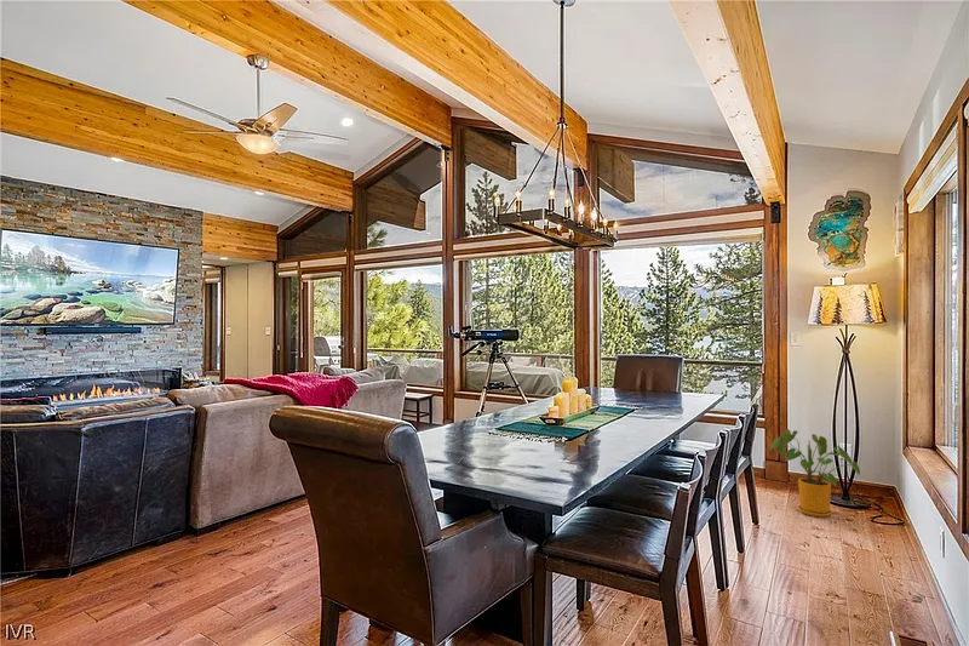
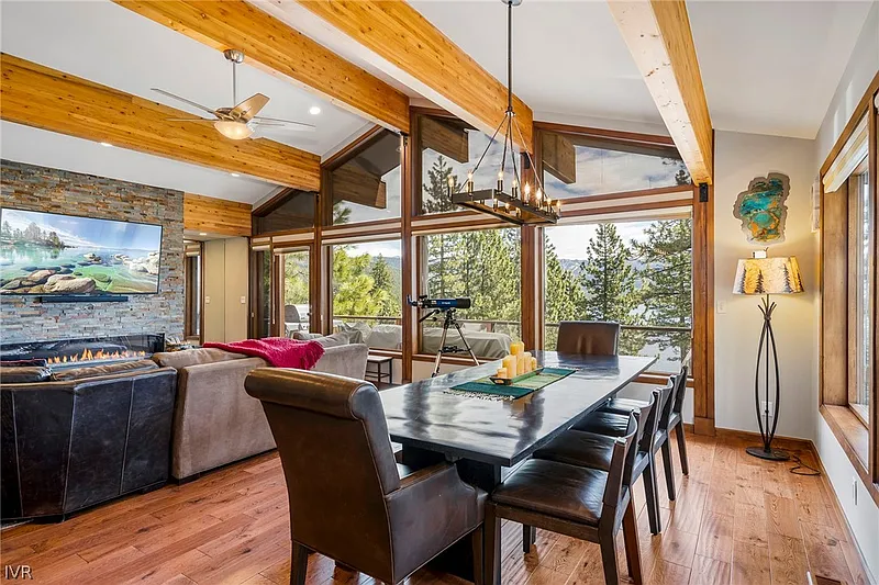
- house plant (810, 473)
